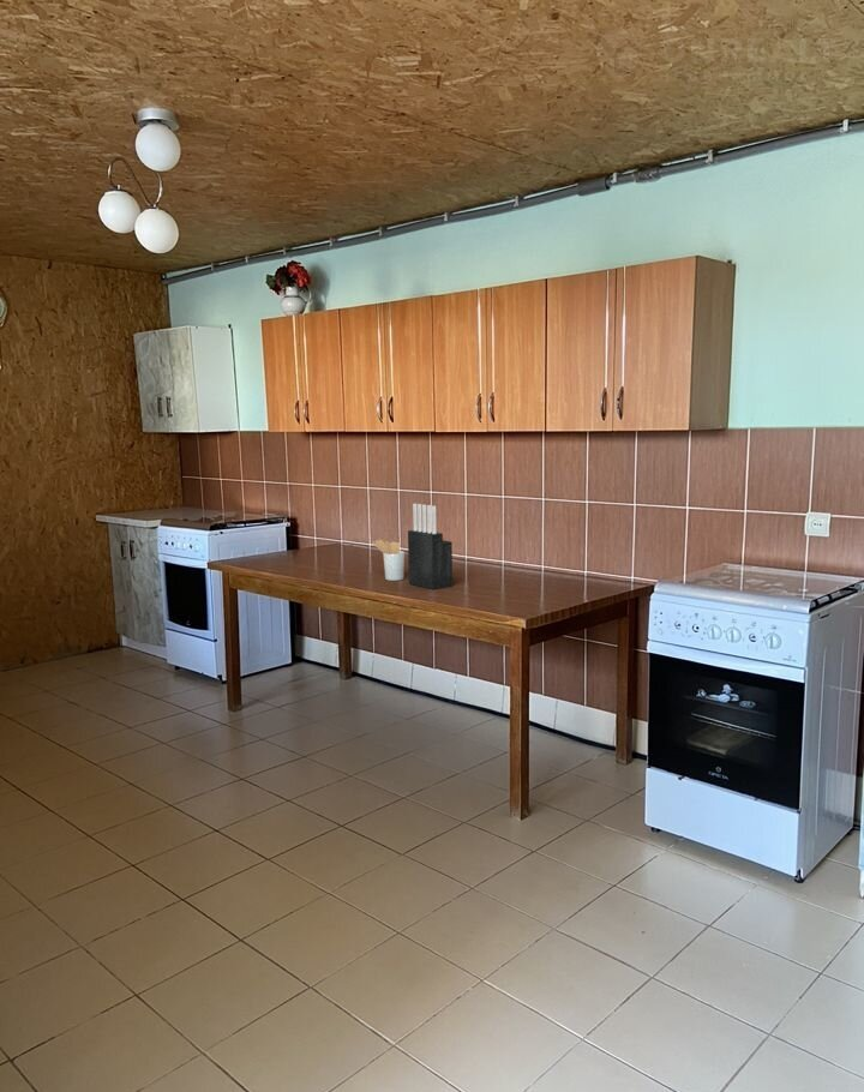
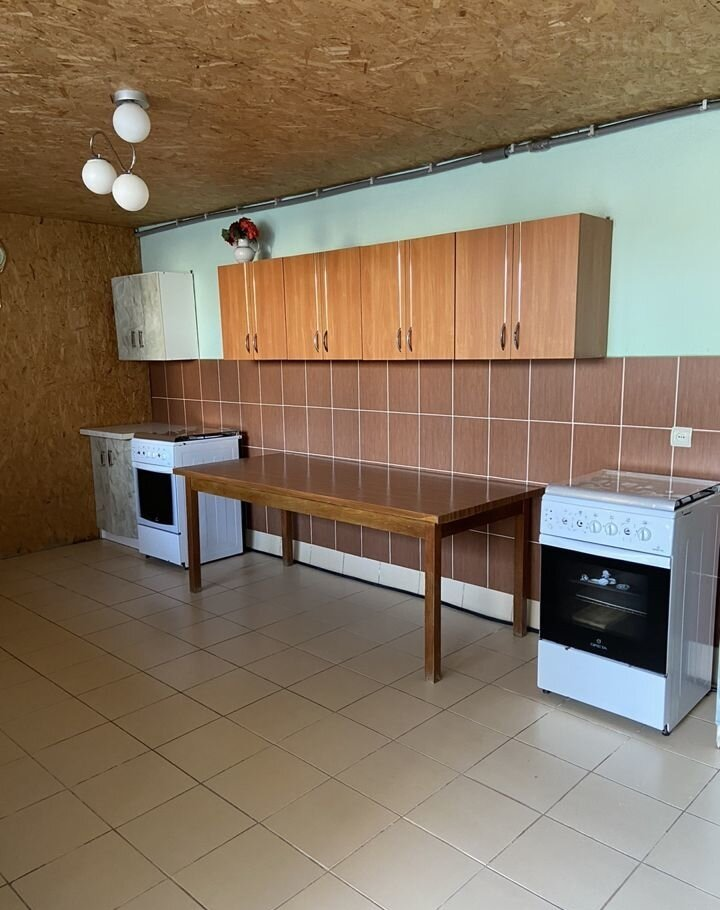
- utensil holder (389, 558)
- knife block (431, 544)
